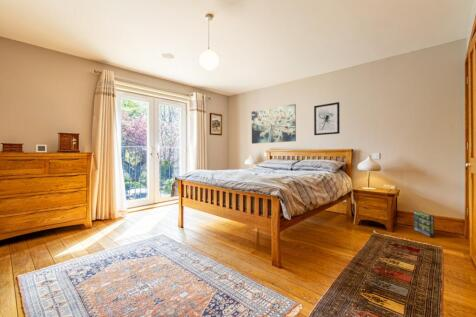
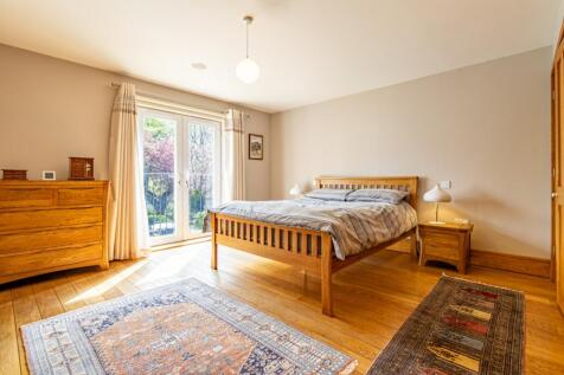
- wall art (326, 119)
- wall art (272, 125)
- box (423, 223)
